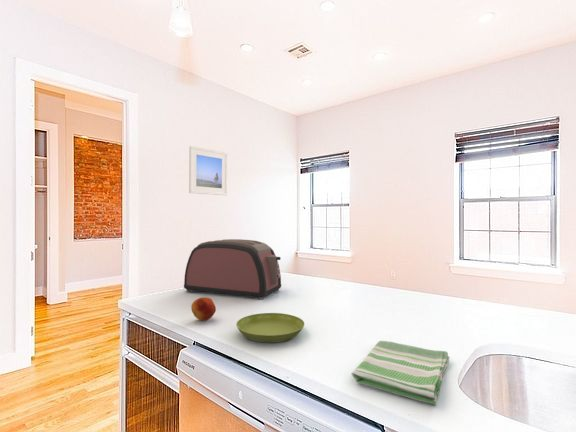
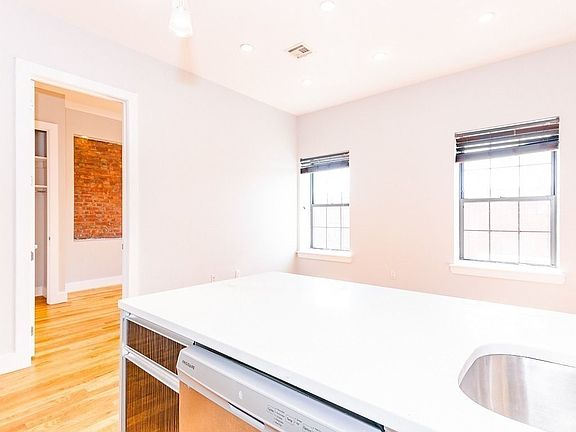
- dish towel (402, 364)
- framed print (209, 172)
- fruit (203, 308)
- toaster (235, 265)
- saucer (270, 327)
